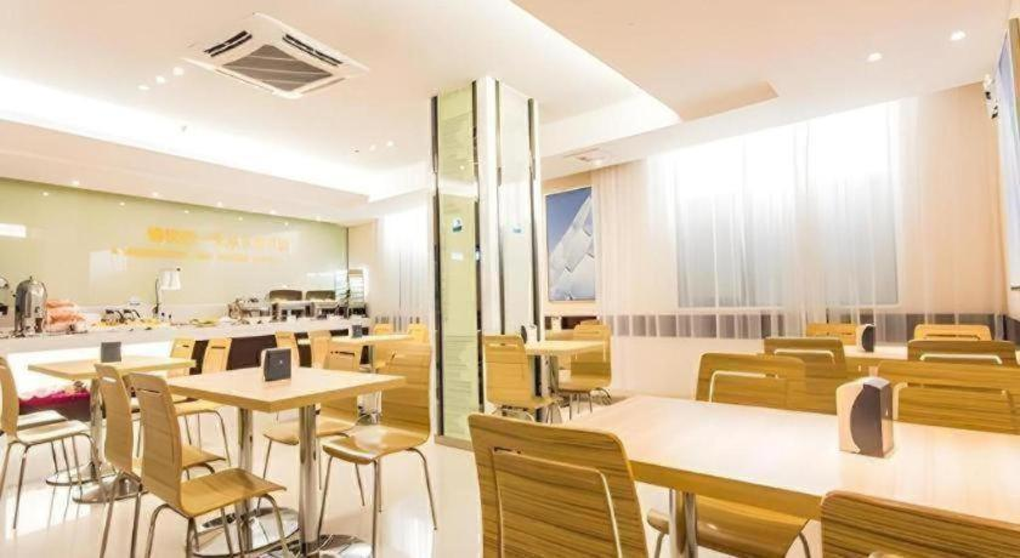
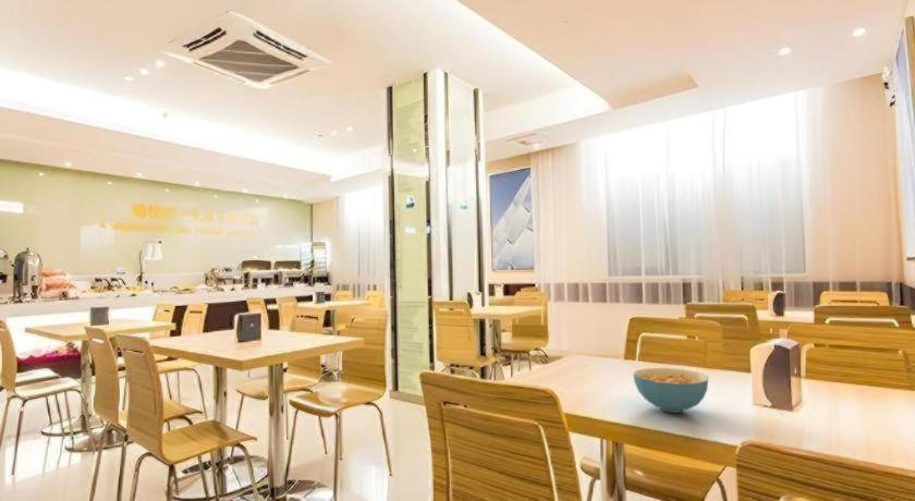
+ cereal bowl (670, 392)
